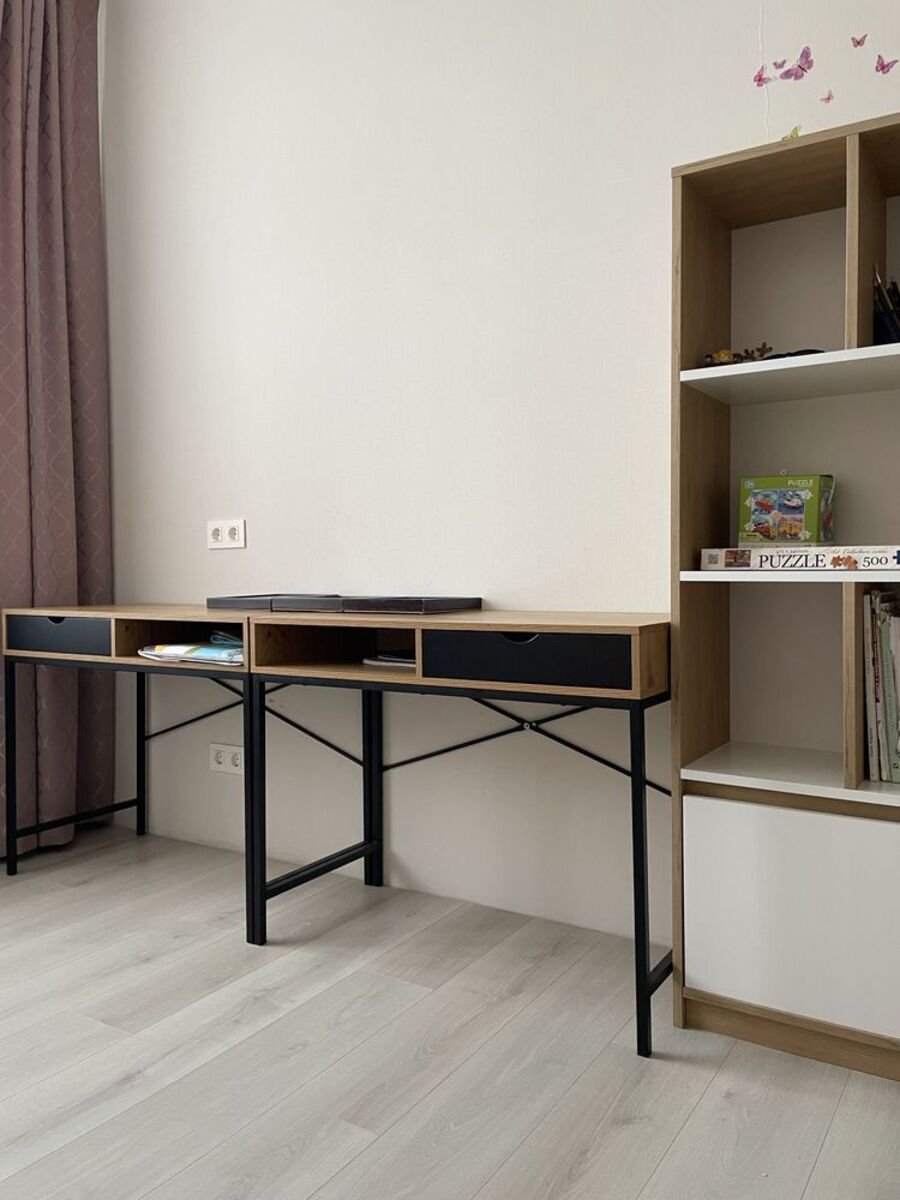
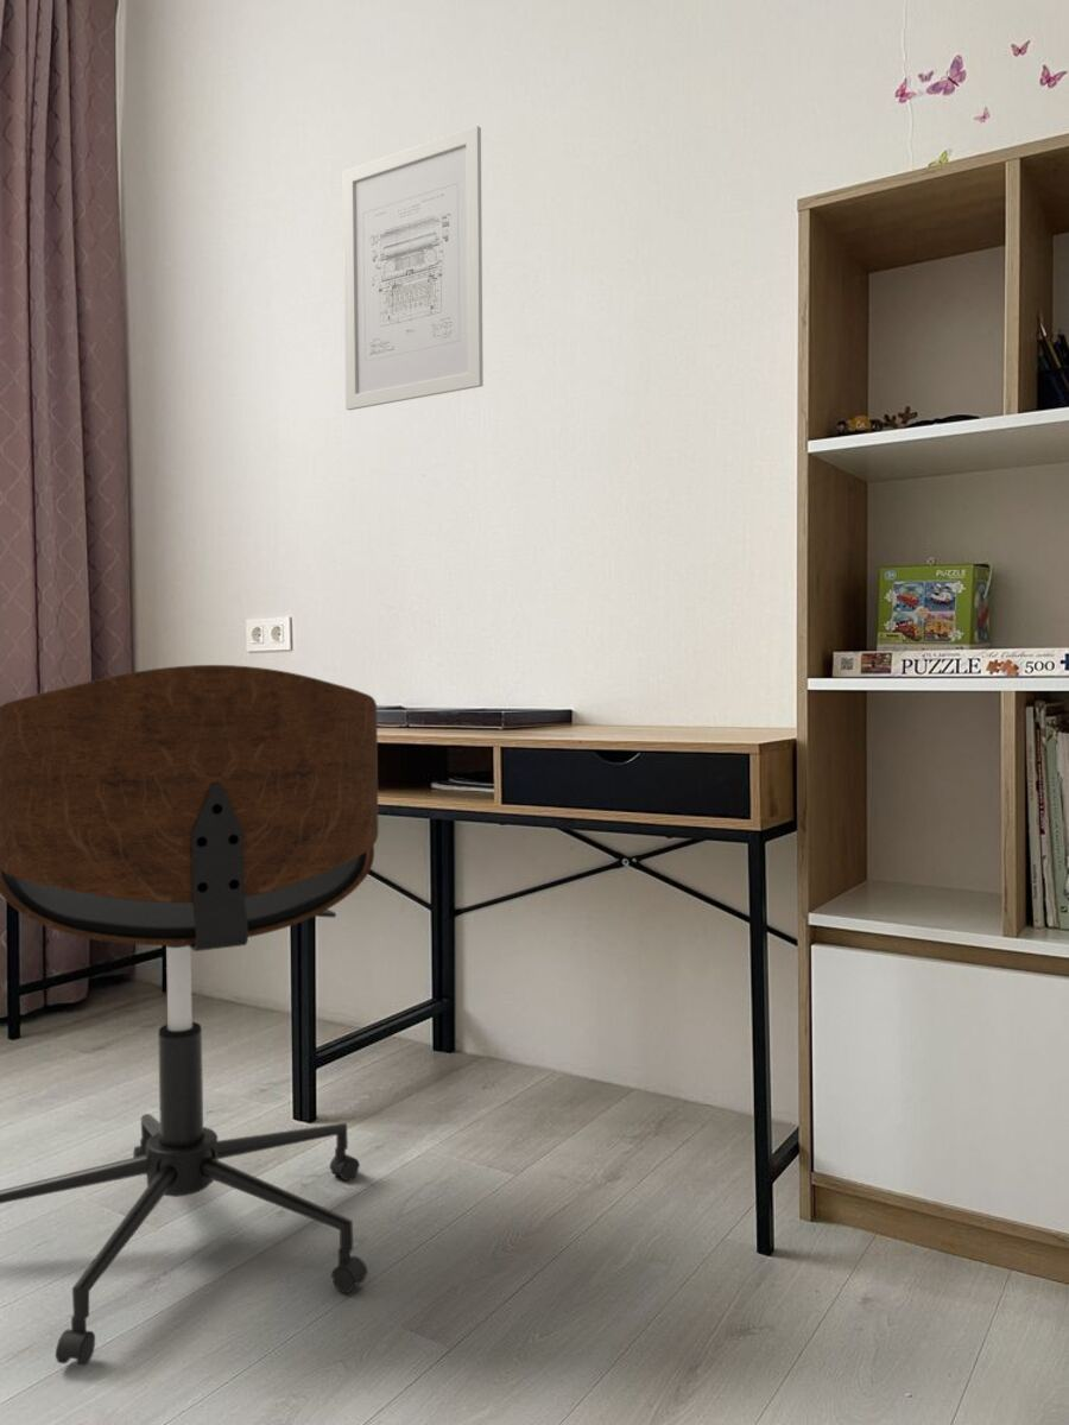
+ office chair (173, 954)
+ wall art (410, 274)
